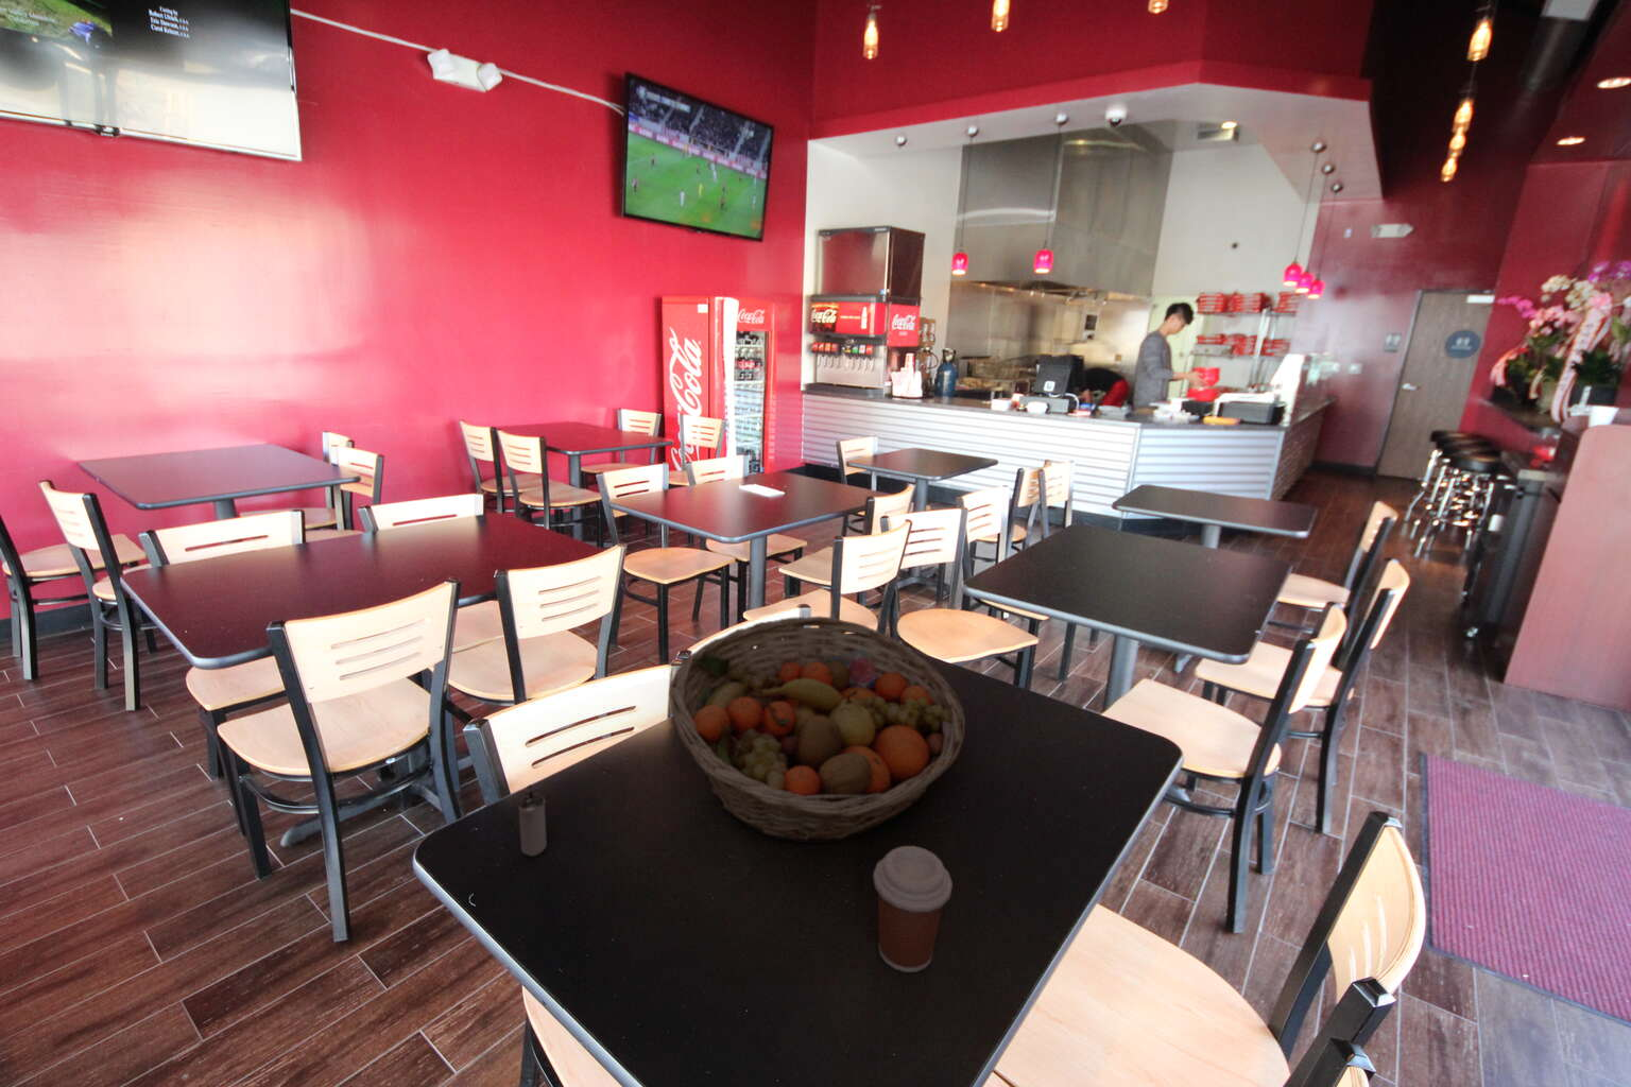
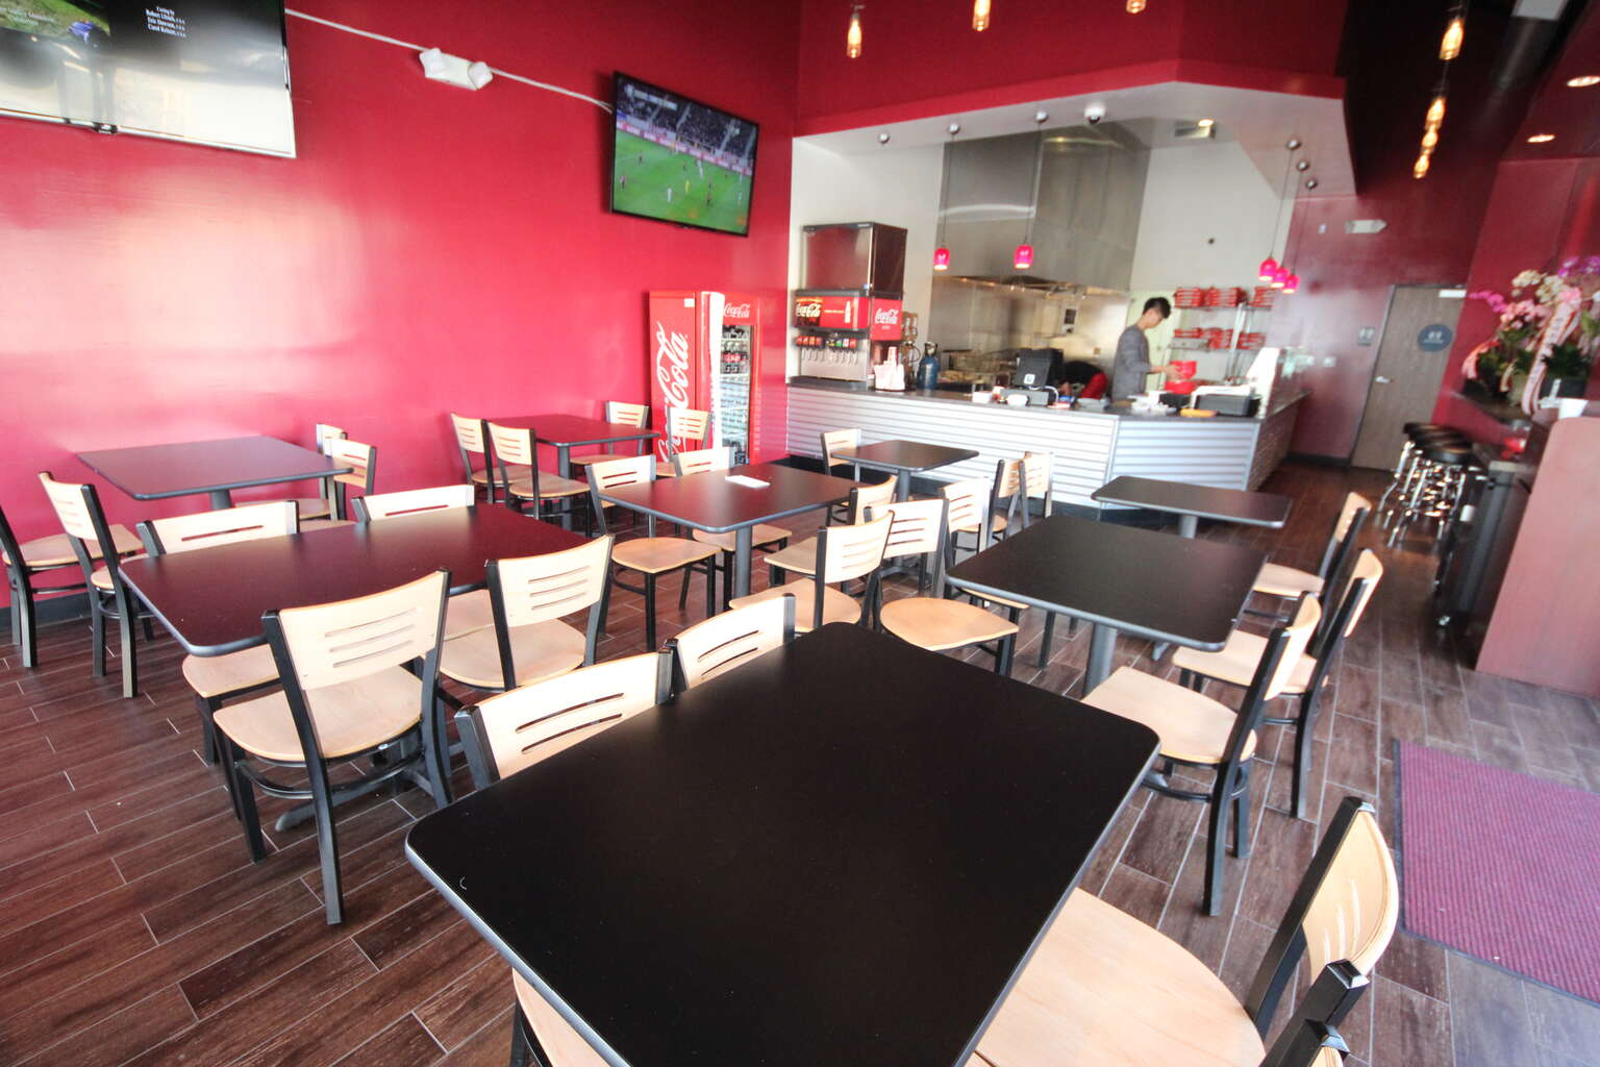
- fruit basket (820, 719)
- coffee cup (909, 907)
- shaker (532, 820)
